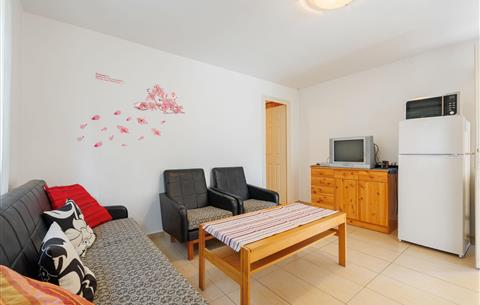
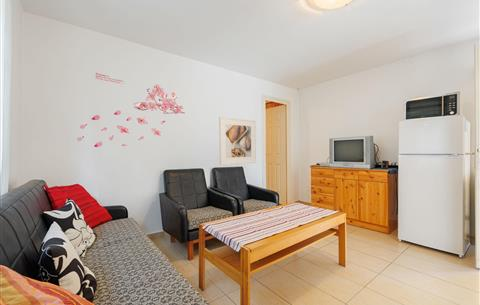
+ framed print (238, 141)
